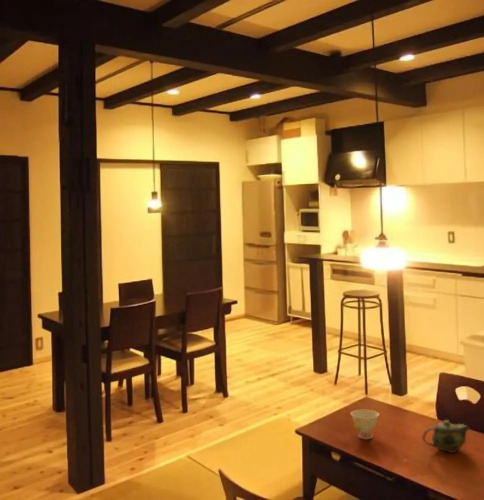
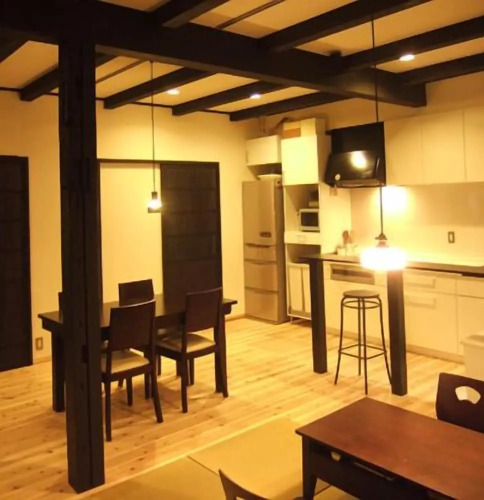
- teacup (364, 425)
- chinaware (446, 434)
